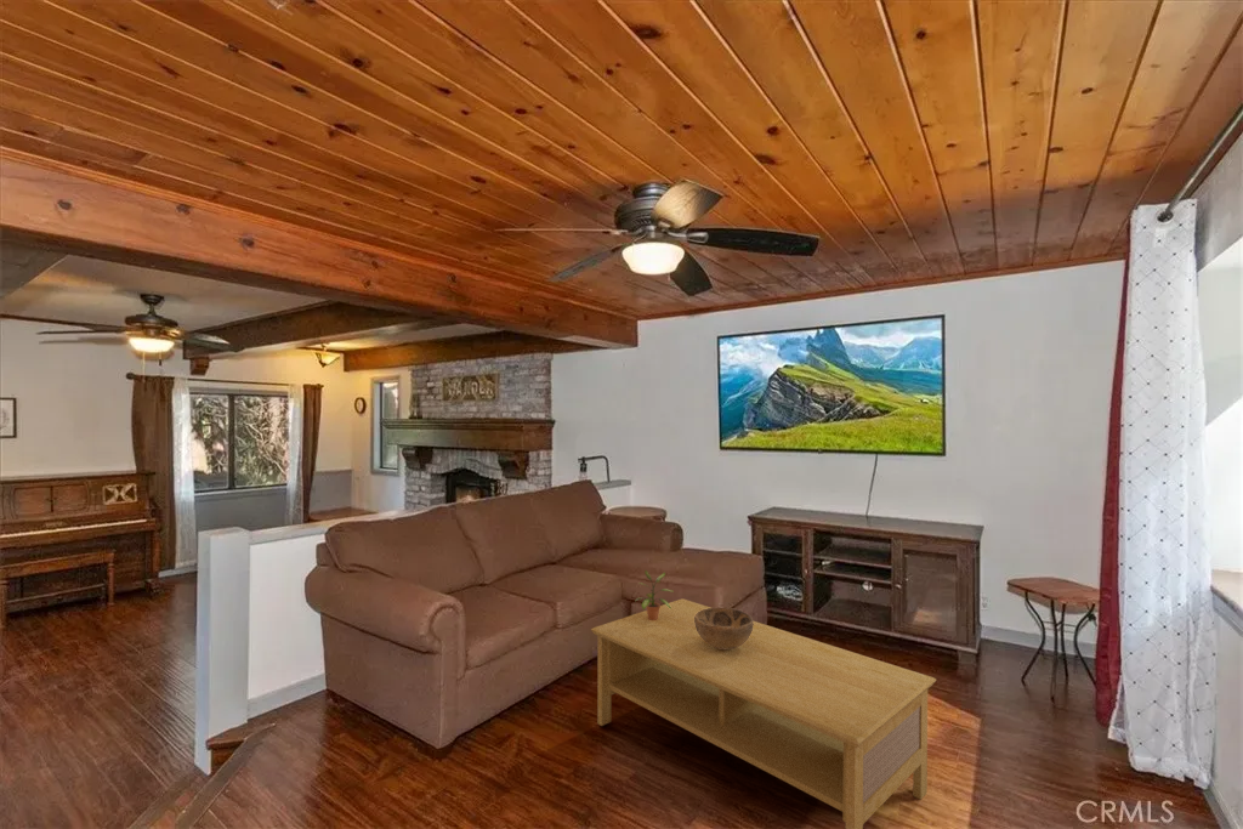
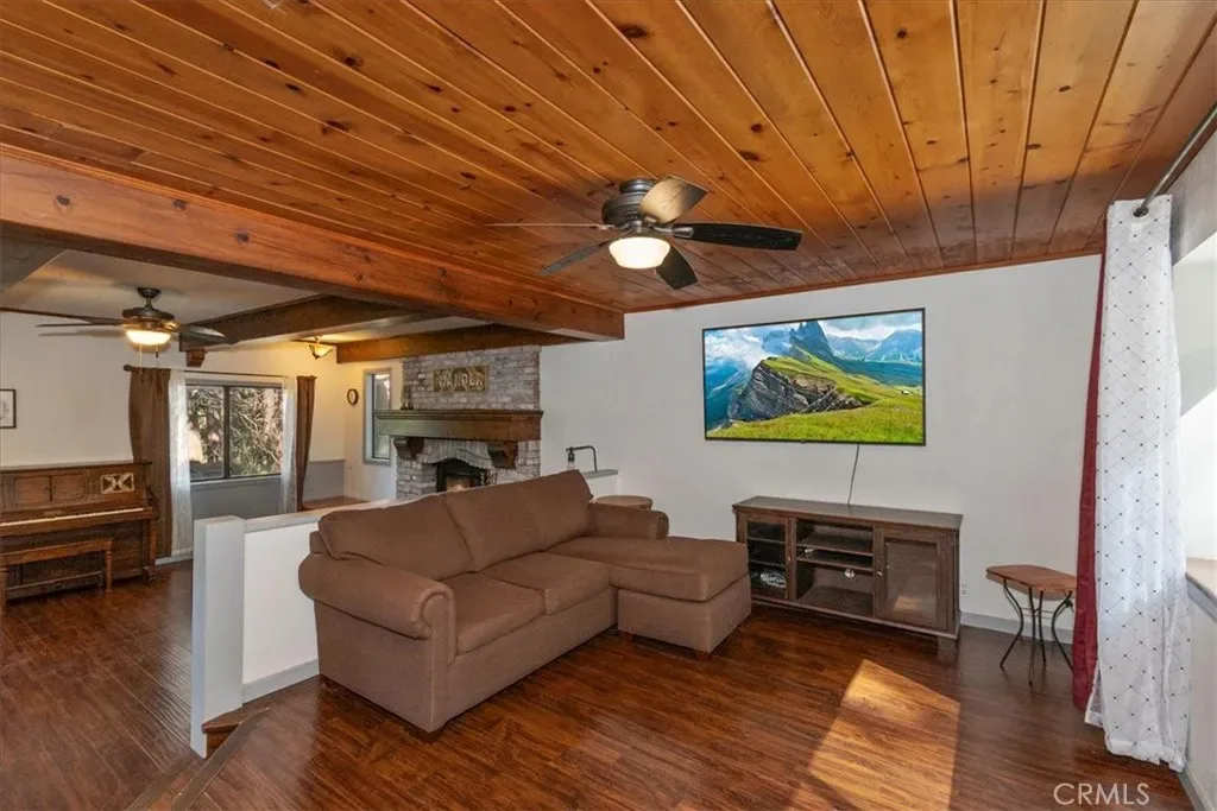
- coffee table (745, 703)
- decorative bowl (722, 630)
- potted plant (648, 594)
